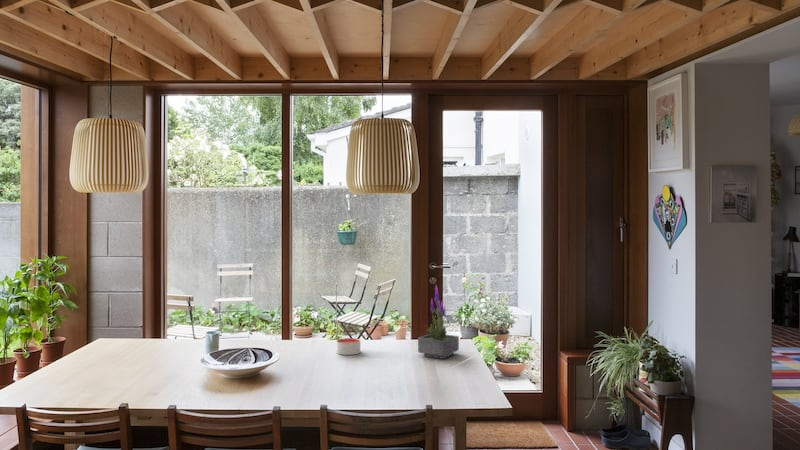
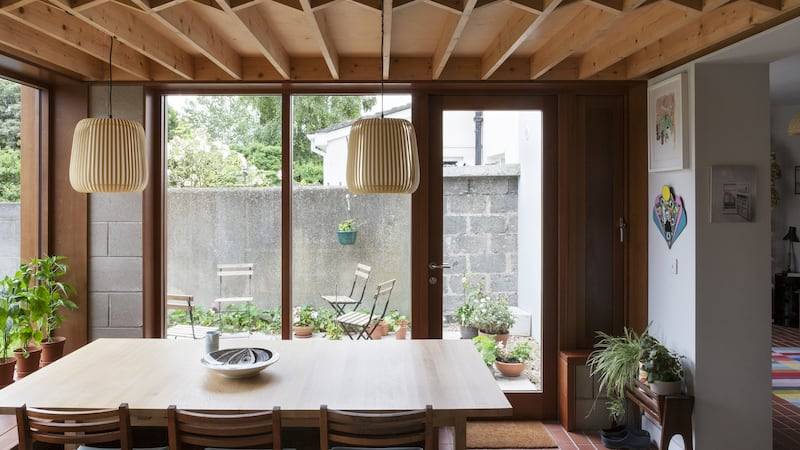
- candle (348, 345)
- potted plant (438, 319)
